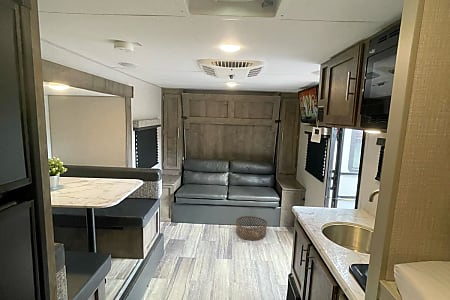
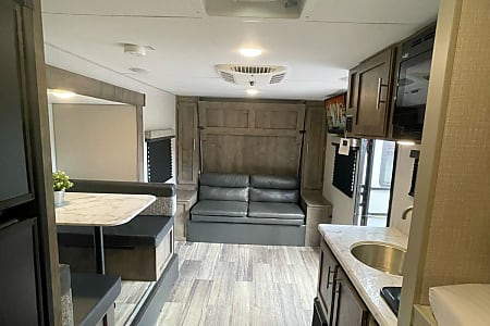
- basket (251, 227)
